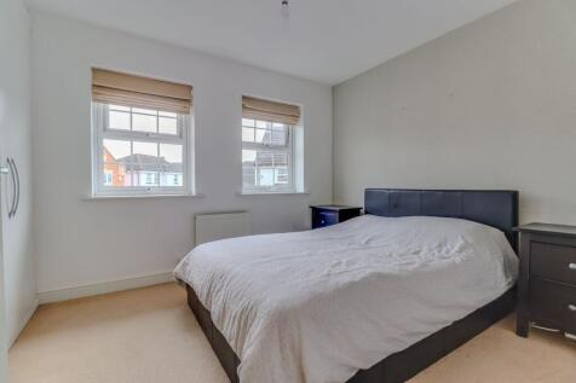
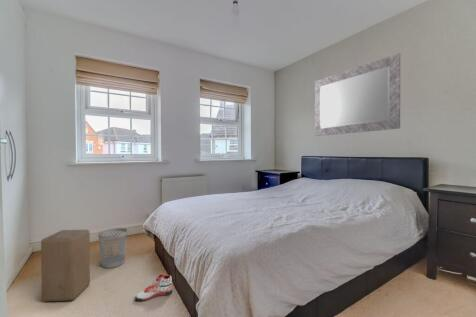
+ mirror (351, 101)
+ wastebasket (113, 247)
+ sneaker (154, 286)
+ wooden block (67, 263)
